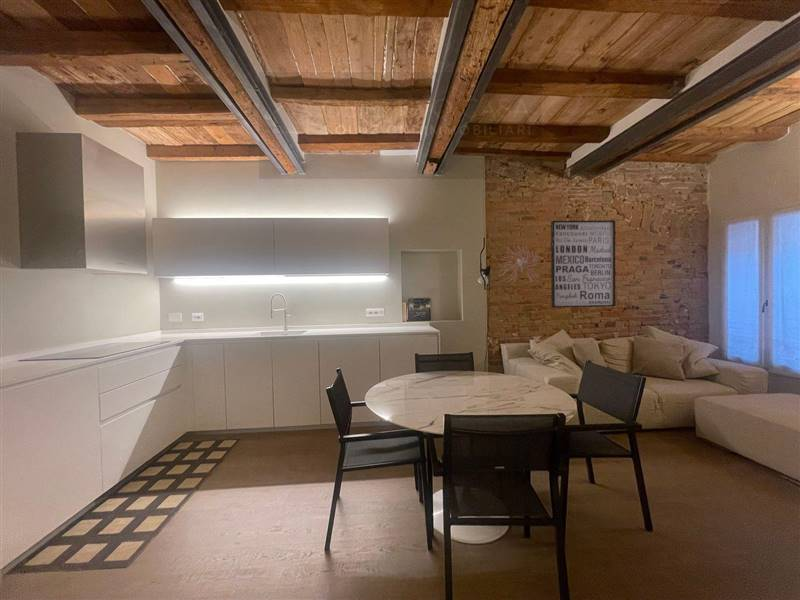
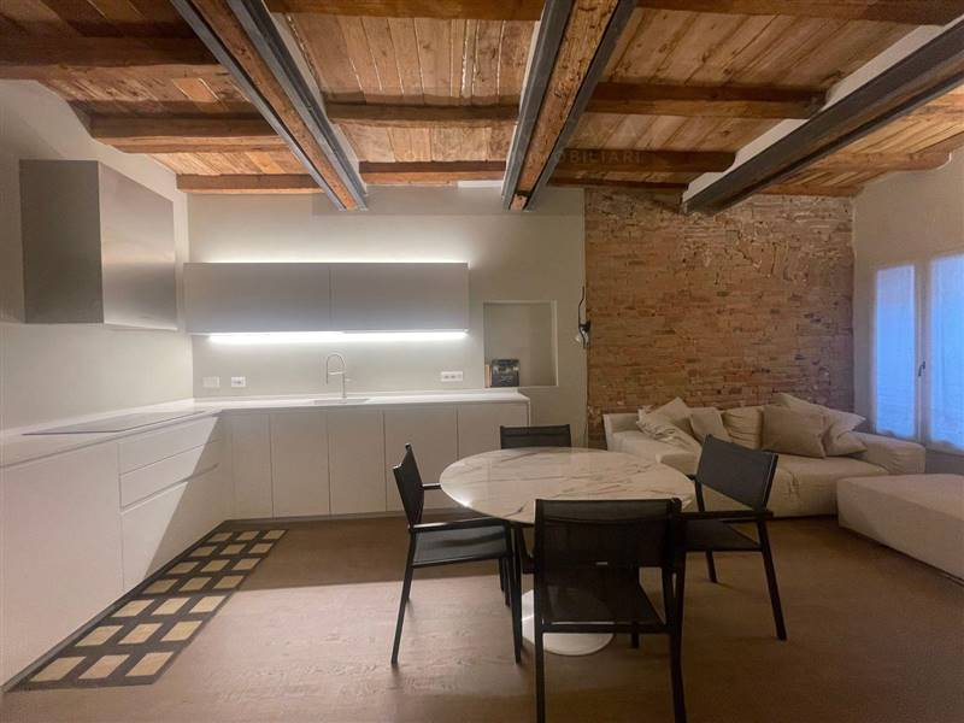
- wall sculpture (519, 264)
- wall art (583, 264)
